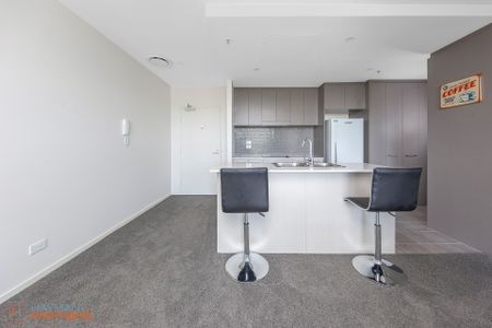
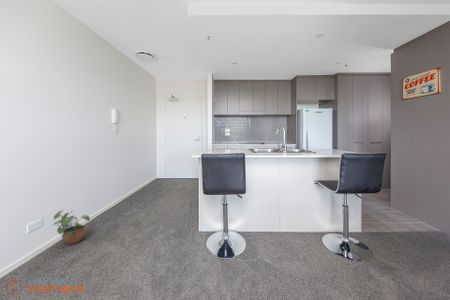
+ potted plant (69, 225)
